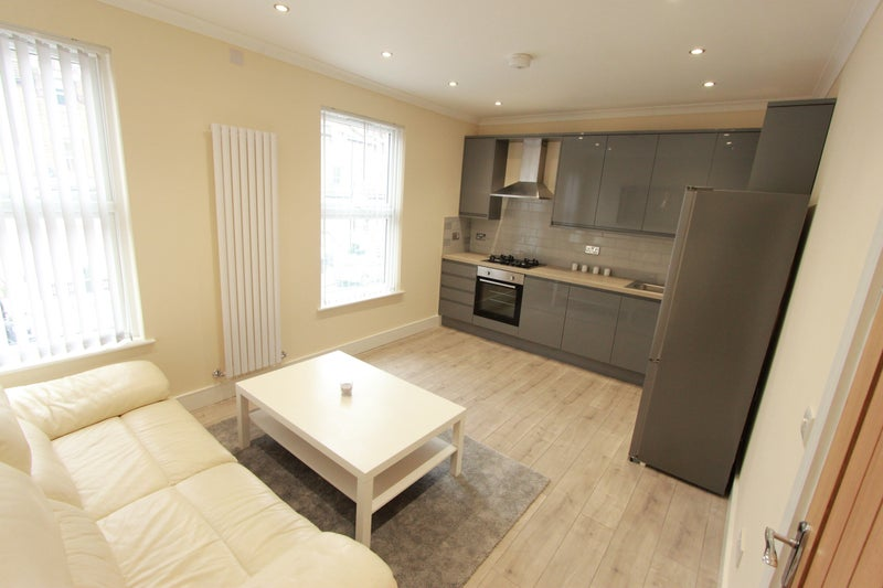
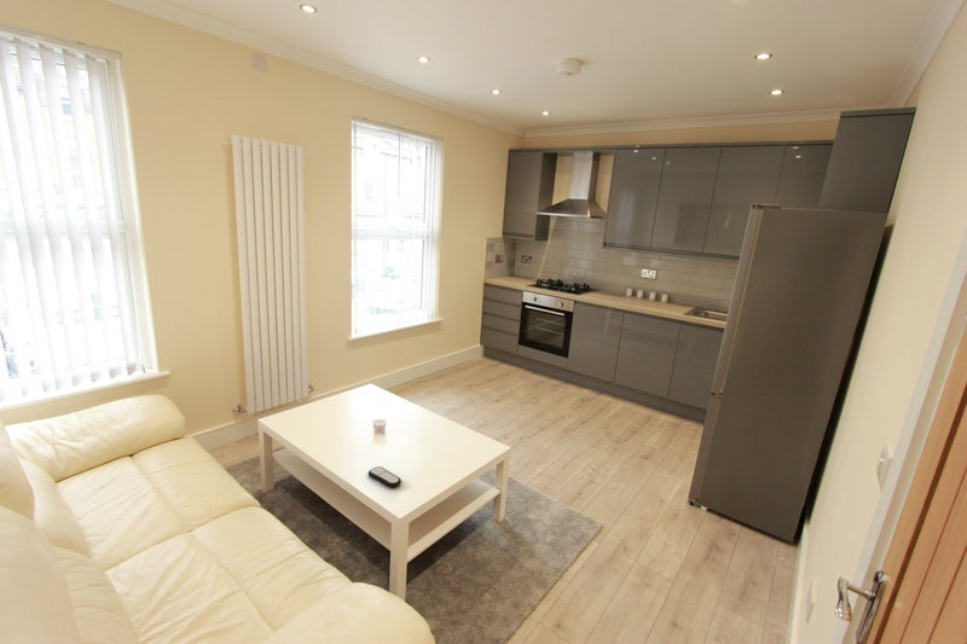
+ remote control (384, 476)
